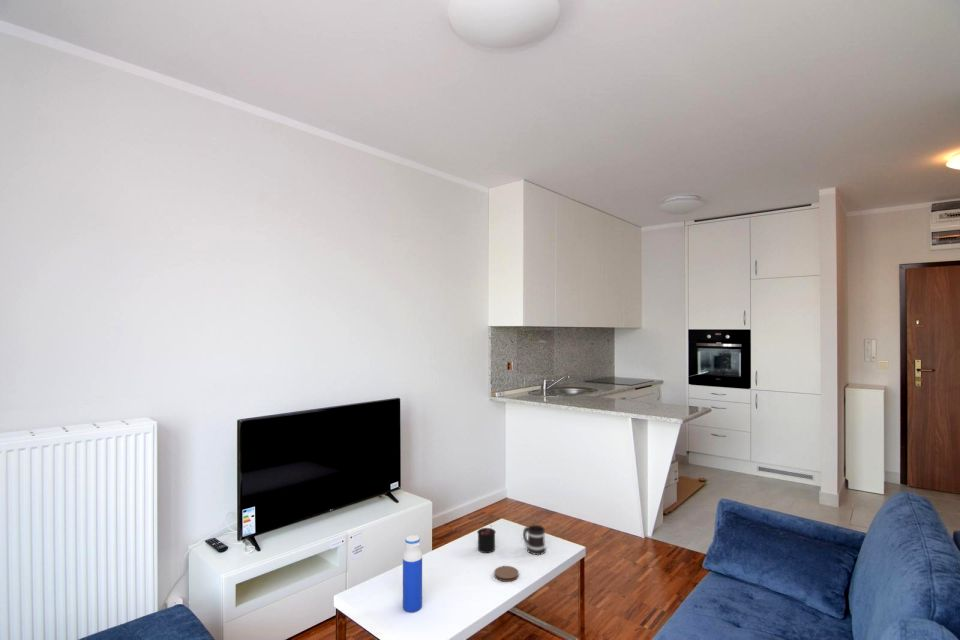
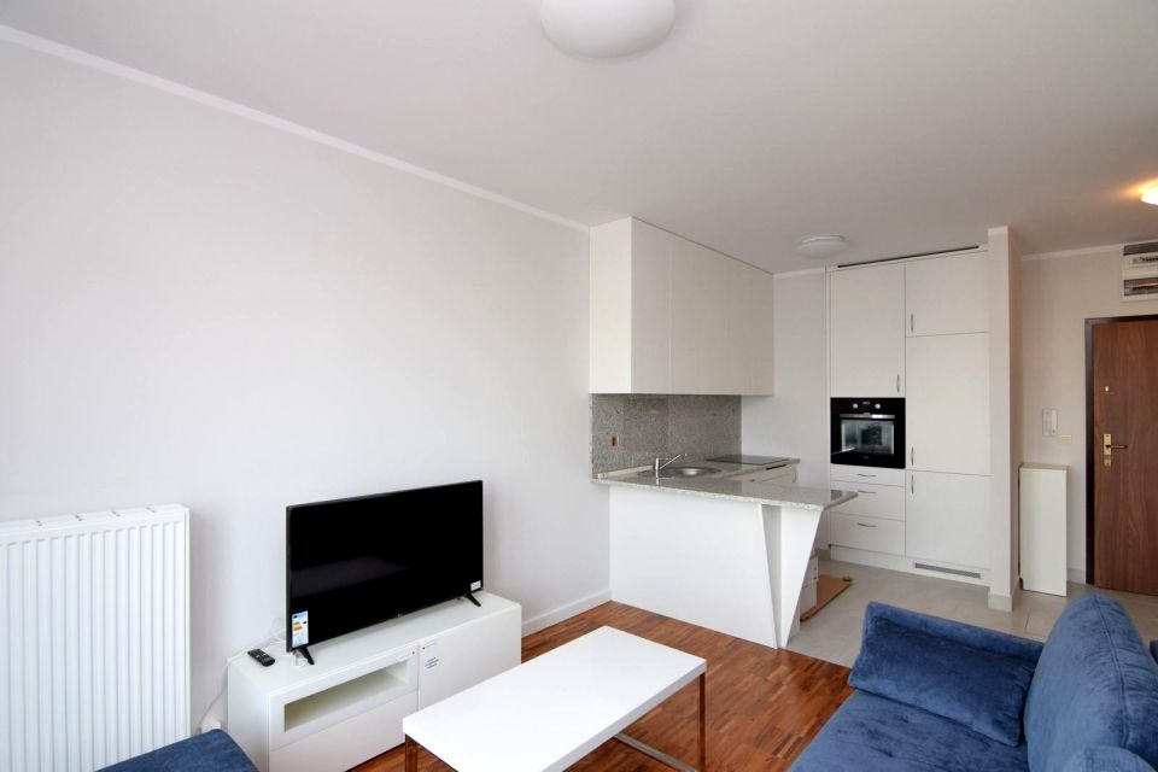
- water bottle (412, 572)
- candle (486, 536)
- coaster (506, 573)
- mug (533, 538)
